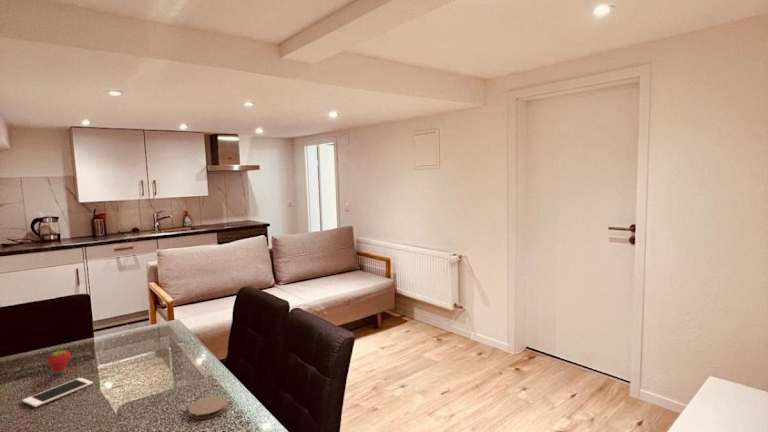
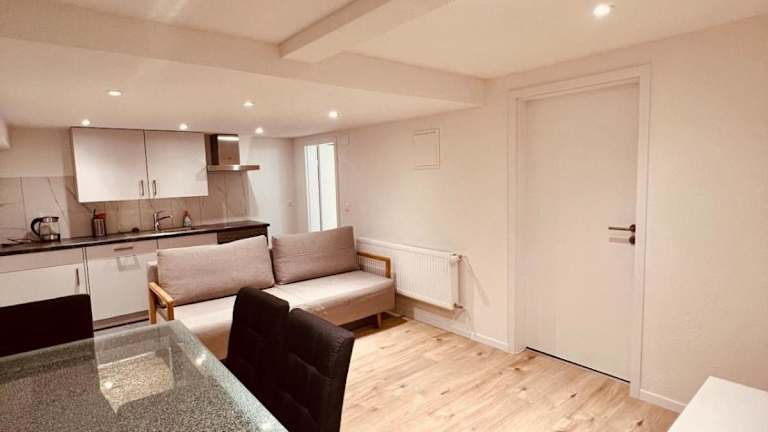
- cell phone (59, 391)
- coaster (208, 407)
- fruit (59, 360)
